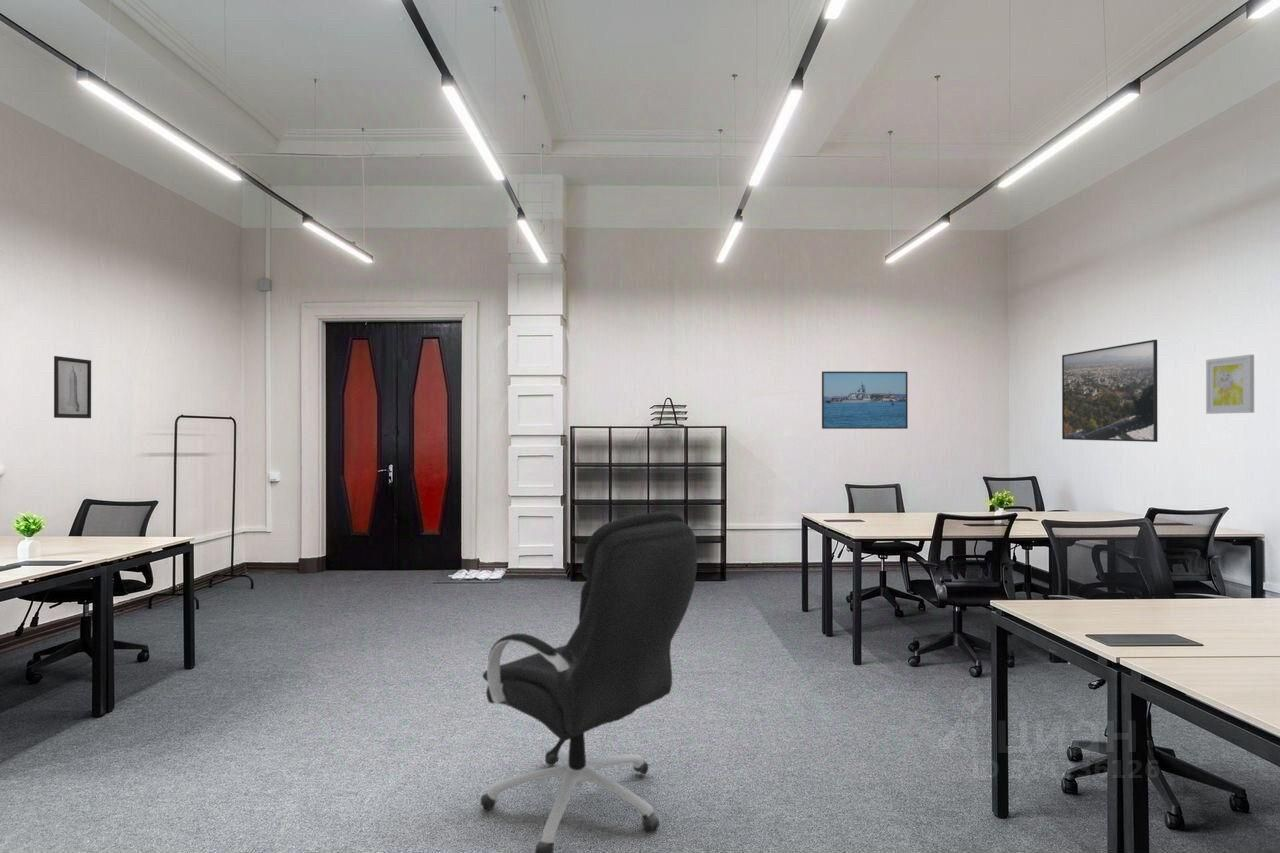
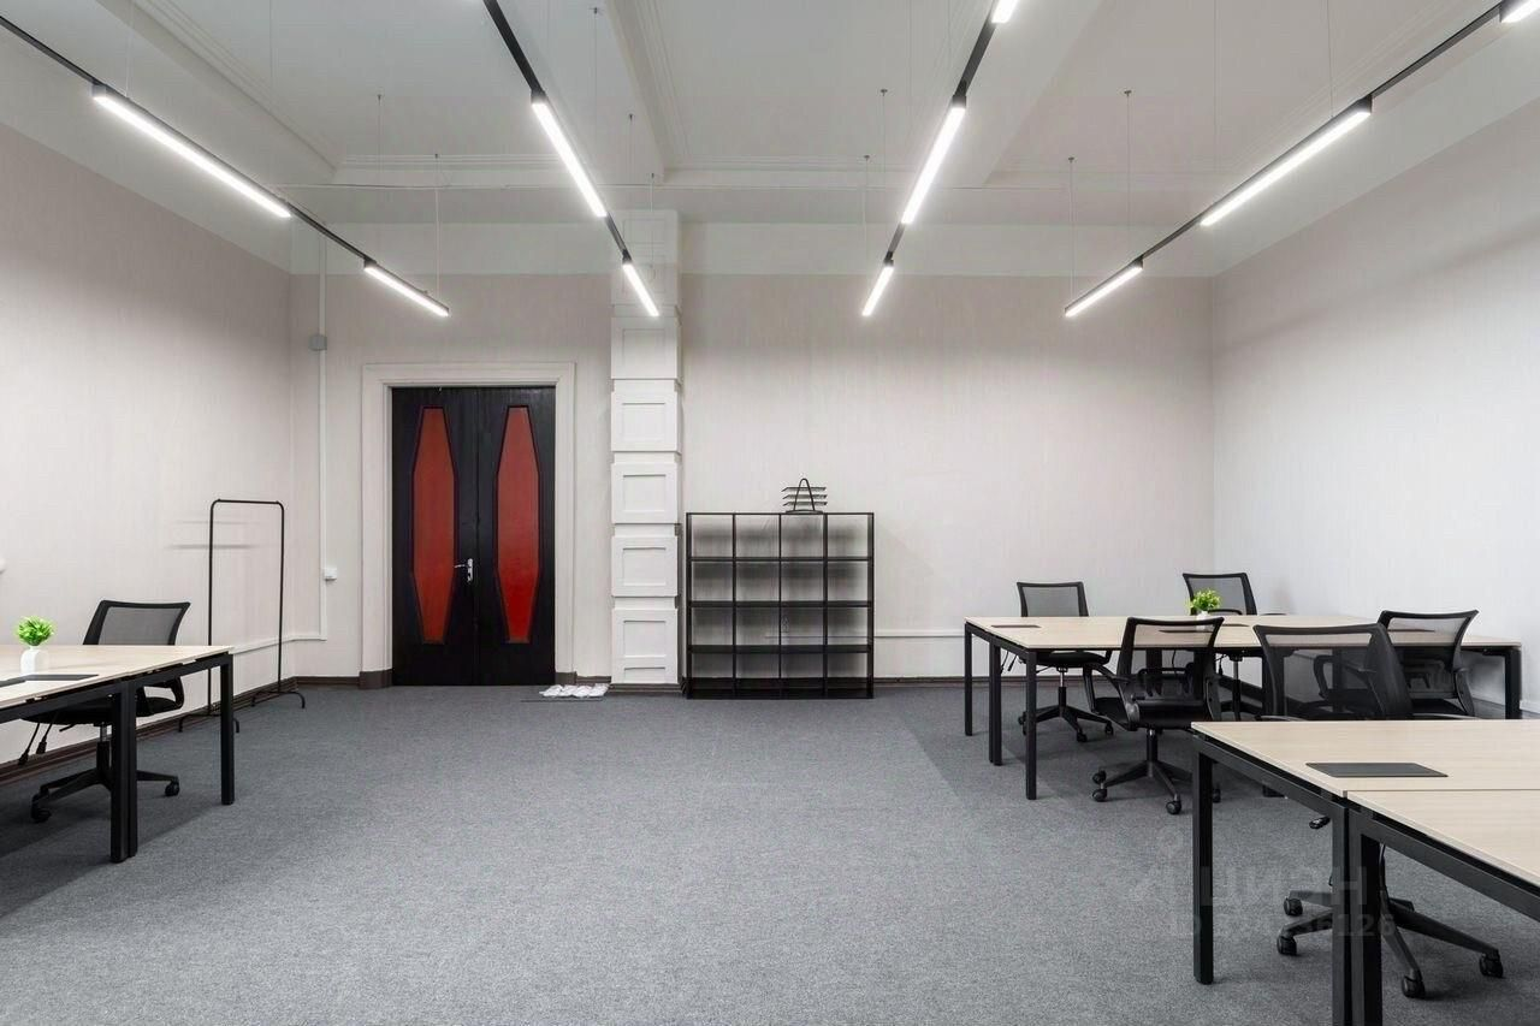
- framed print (864, 400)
- office chair (590, 656)
- wall art (1229, 385)
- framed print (1105, 394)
- wall art (73, 388)
